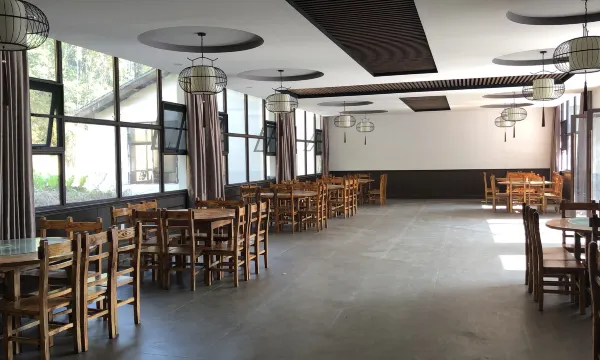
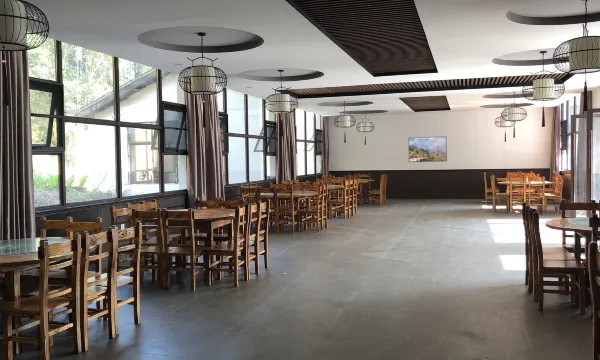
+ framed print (427, 149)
